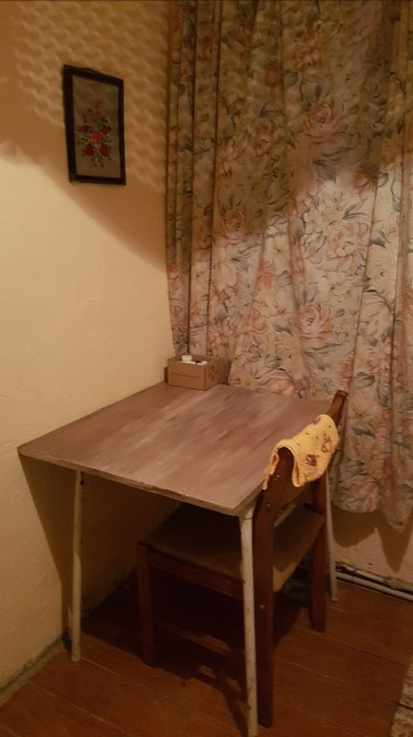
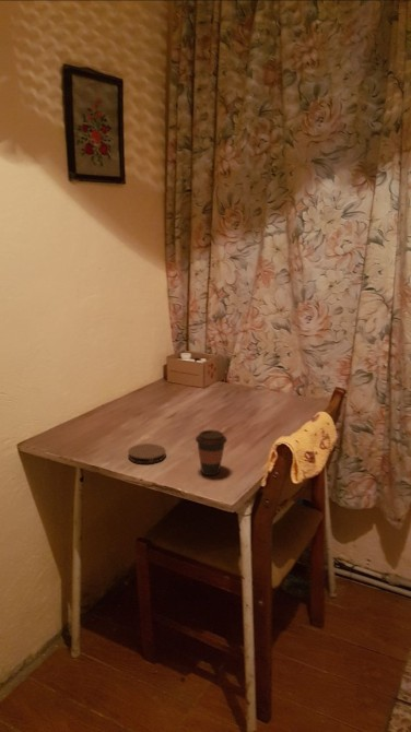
+ coaster (146, 452)
+ coffee cup (210, 452)
